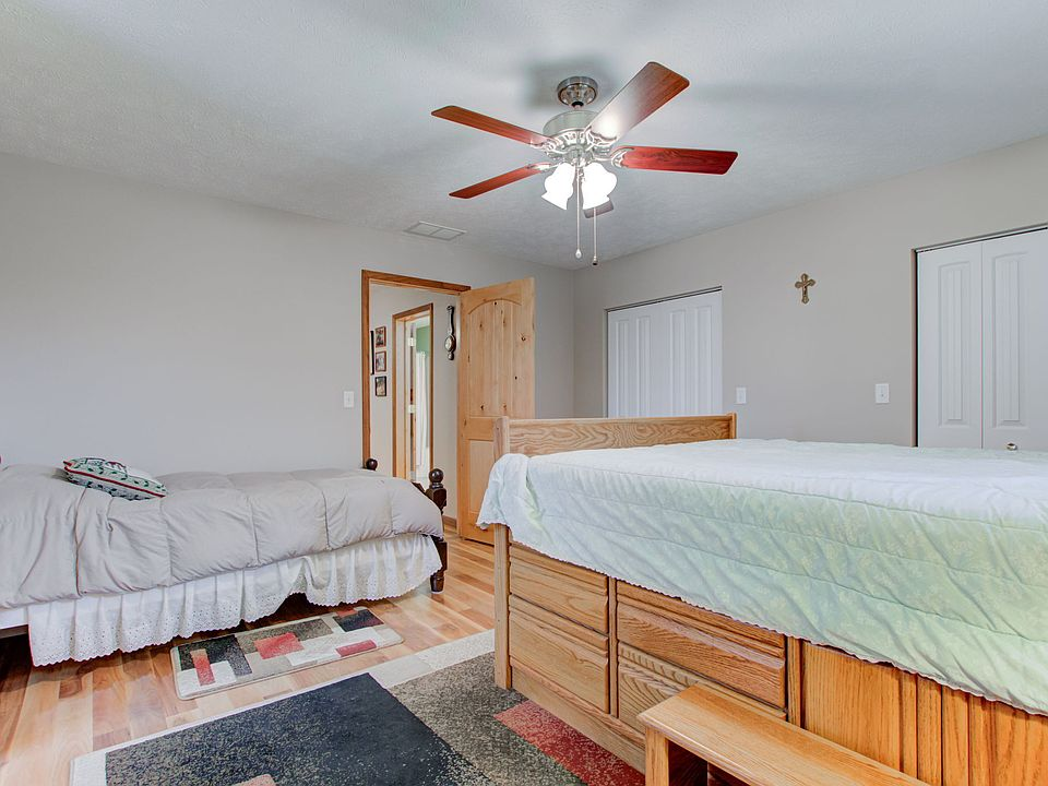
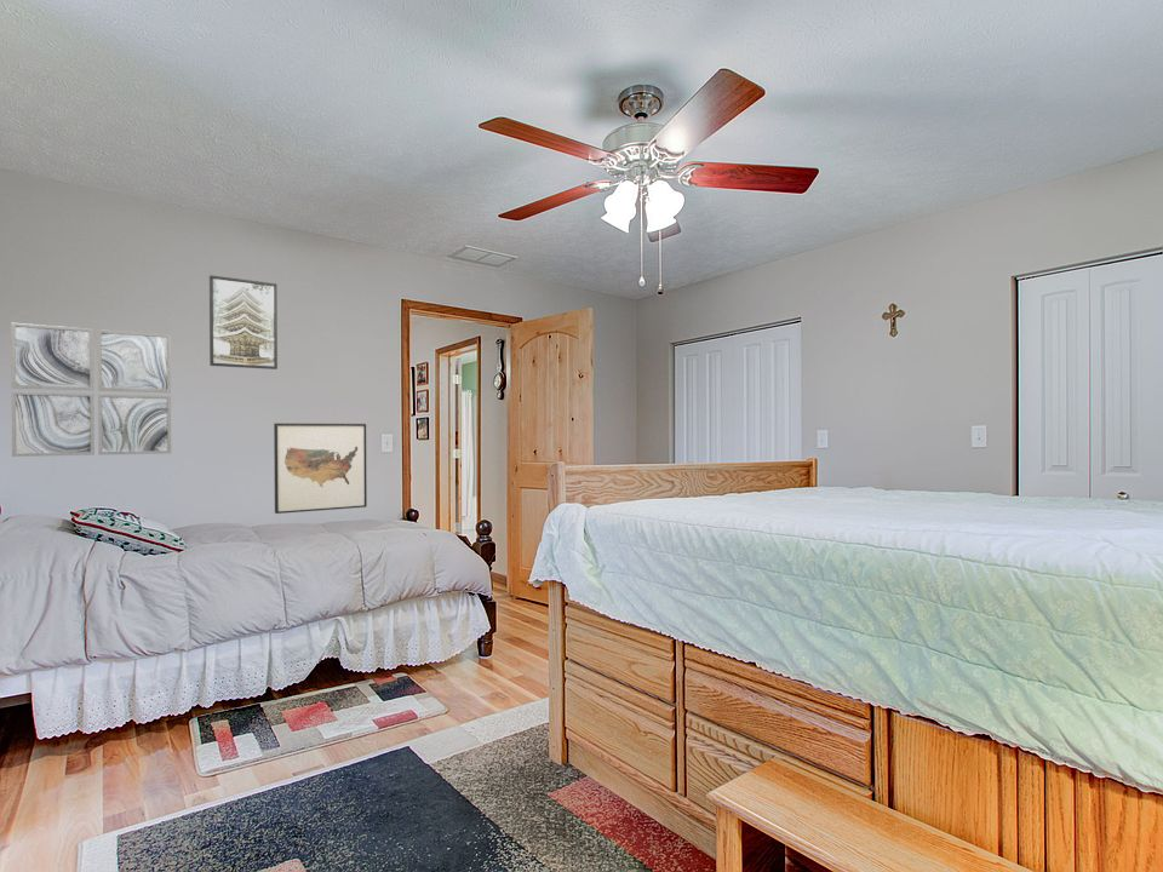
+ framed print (244, 323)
+ wall art (98, 390)
+ wall art (321, 466)
